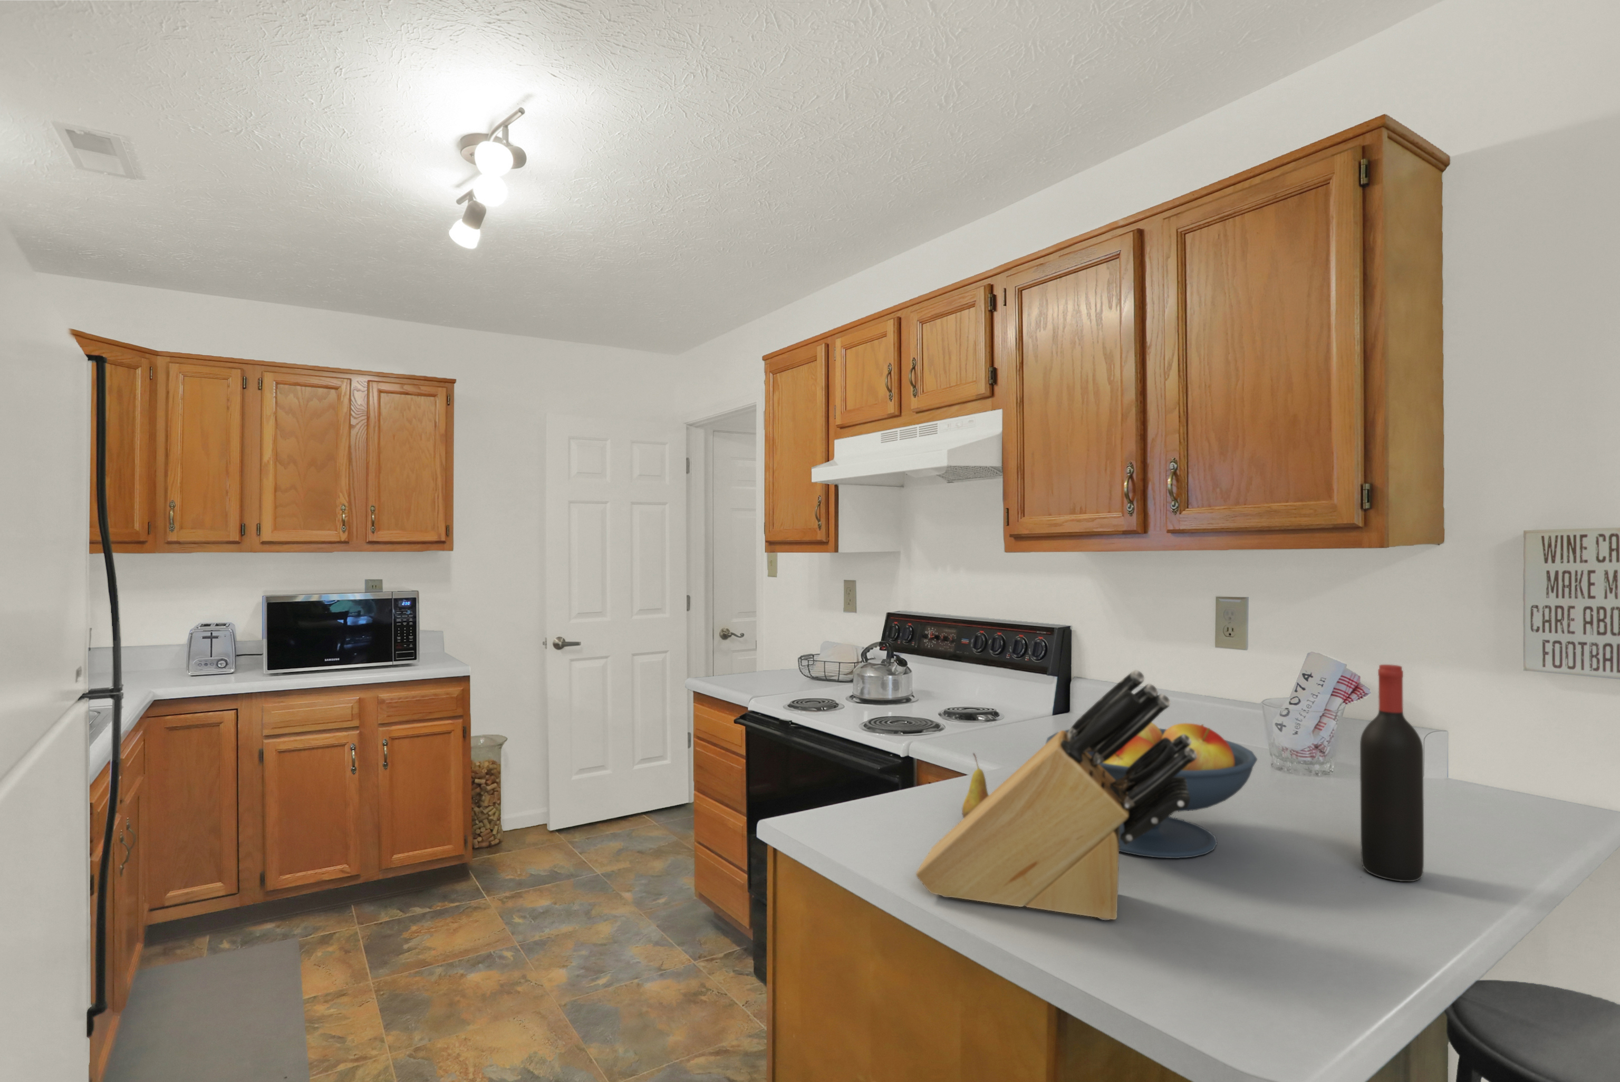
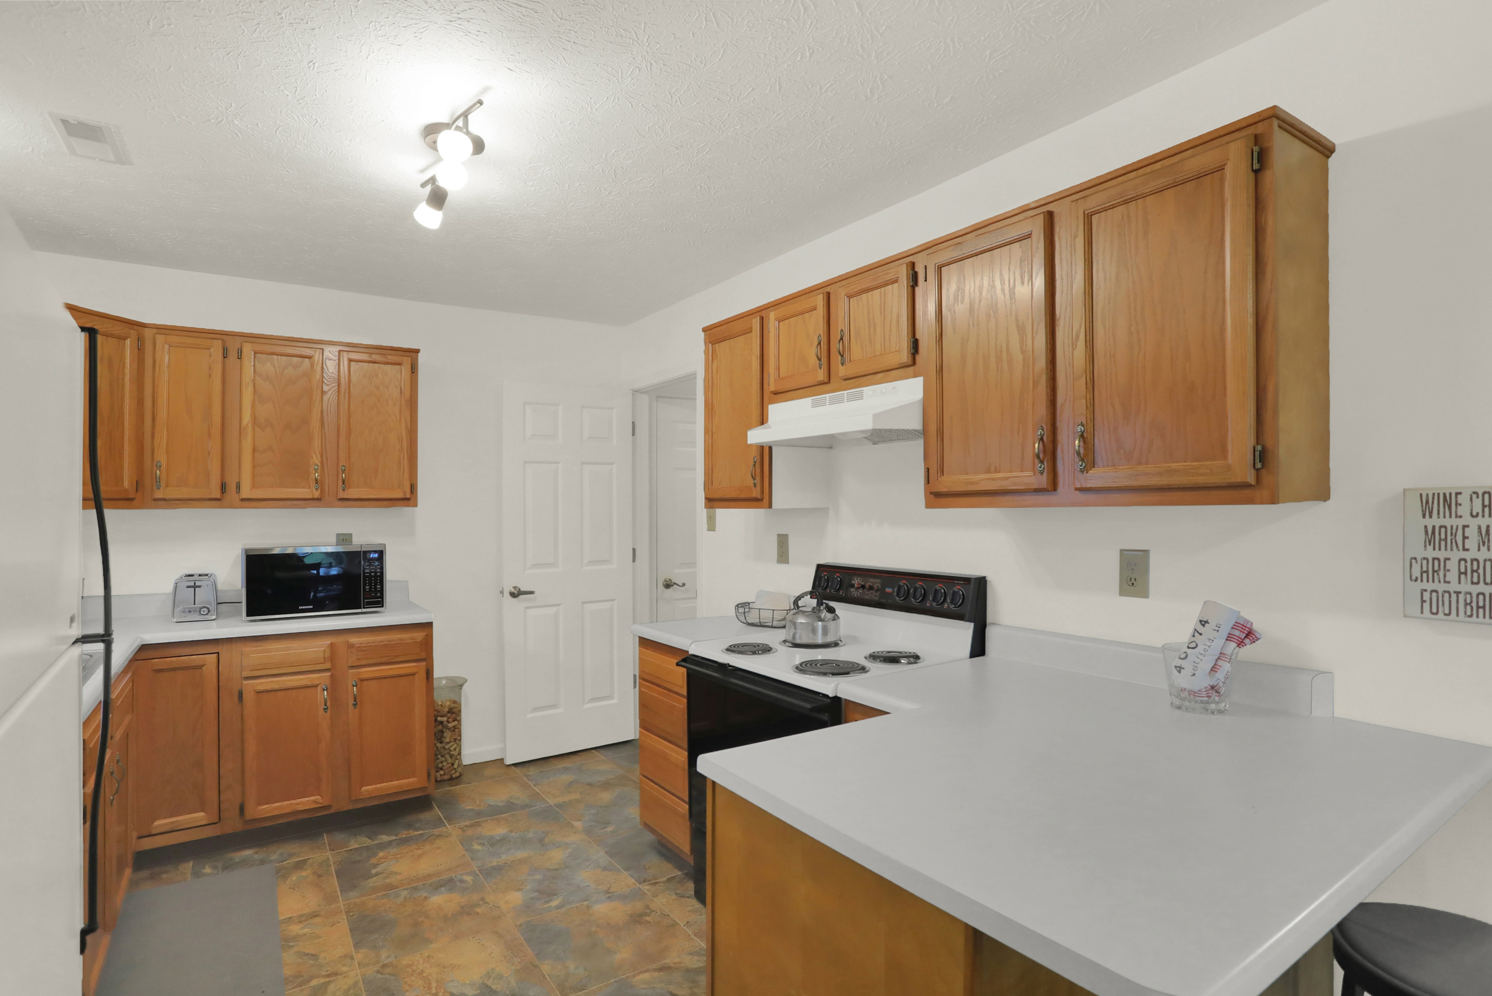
- fruit (978, 792)
- wine bottle (1391, 769)
- fruit bowl (1134, 762)
- knife block (1053, 784)
